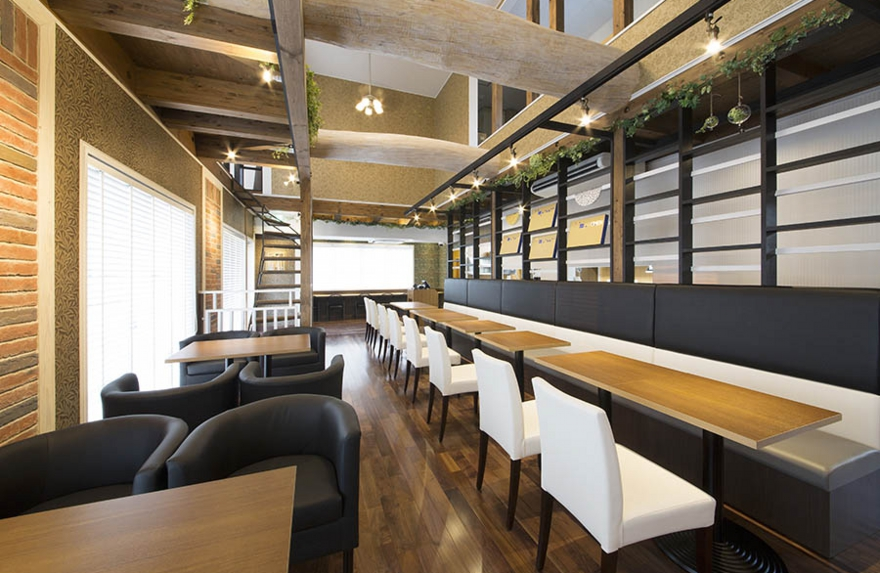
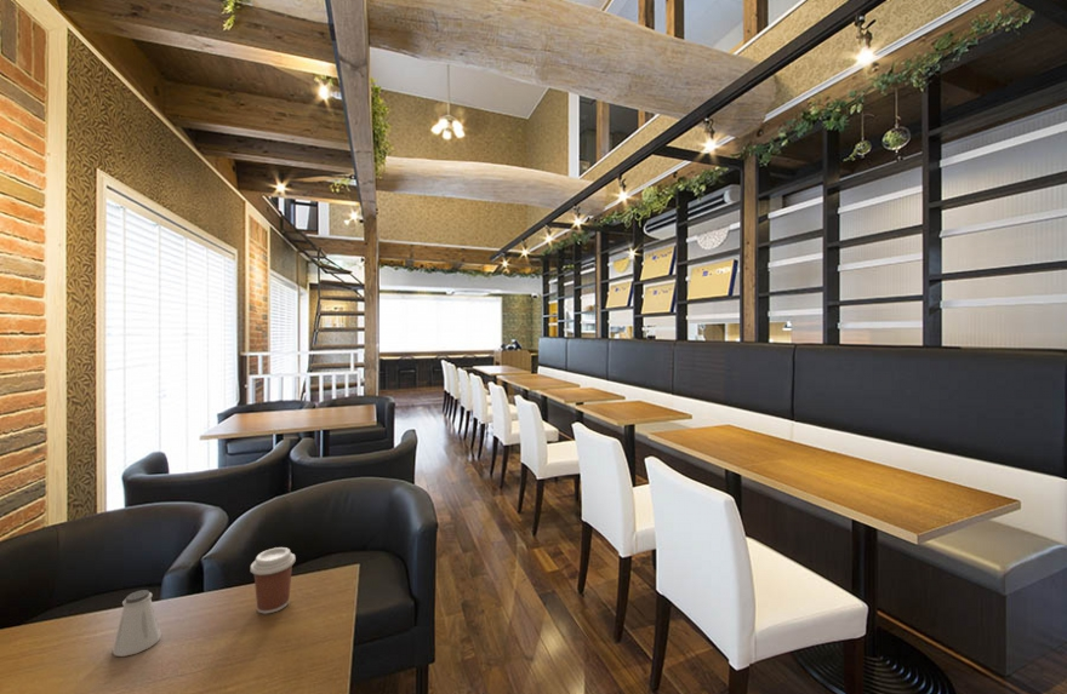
+ coffee cup (273, 579)
+ saltshaker (137, 619)
